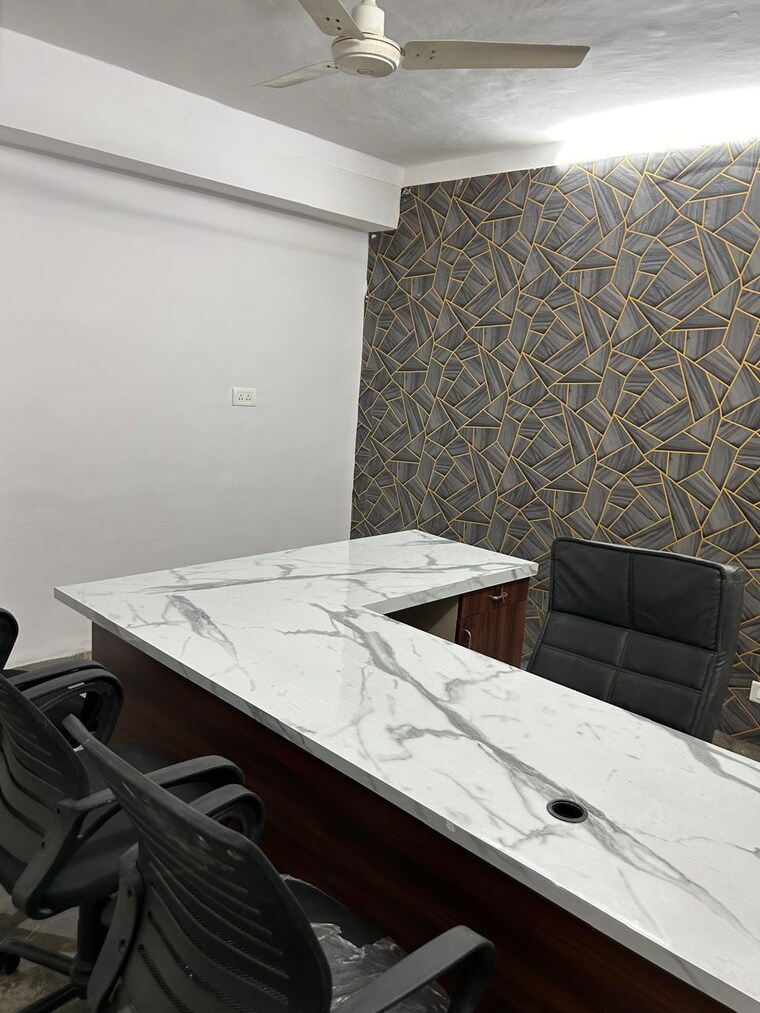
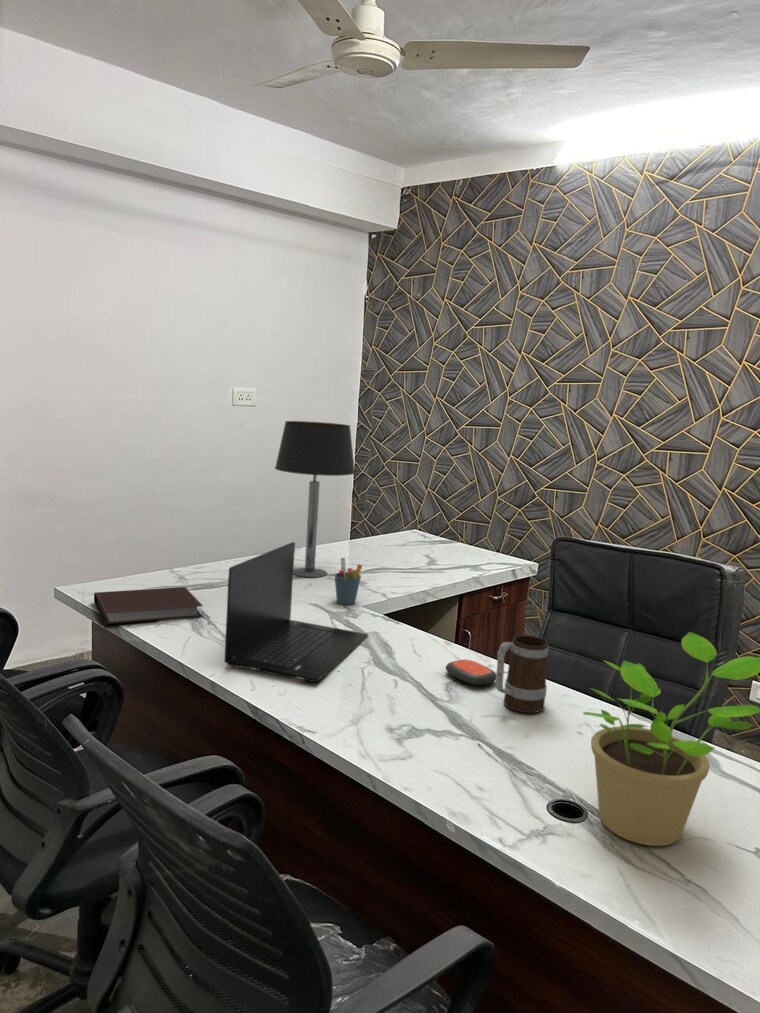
+ mug (520, 673)
+ pen holder (347, 581)
+ notebook (147, 603)
+ laptop (291, 600)
+ remote control (471, 672)
+ table lamp (313, 499)
+ potted plant (656, 740)
